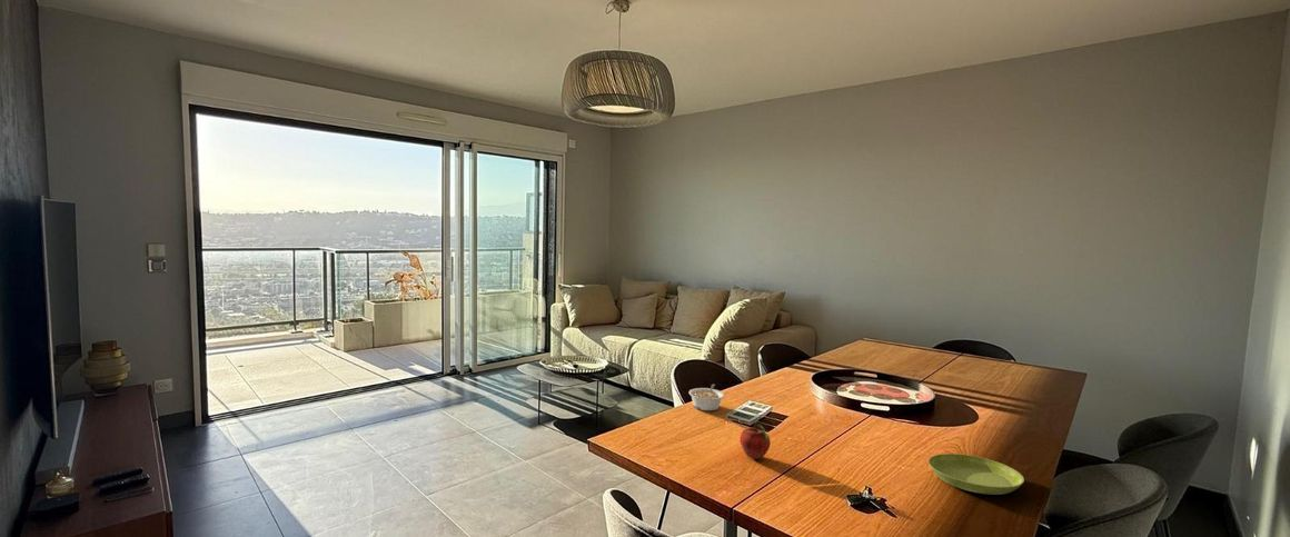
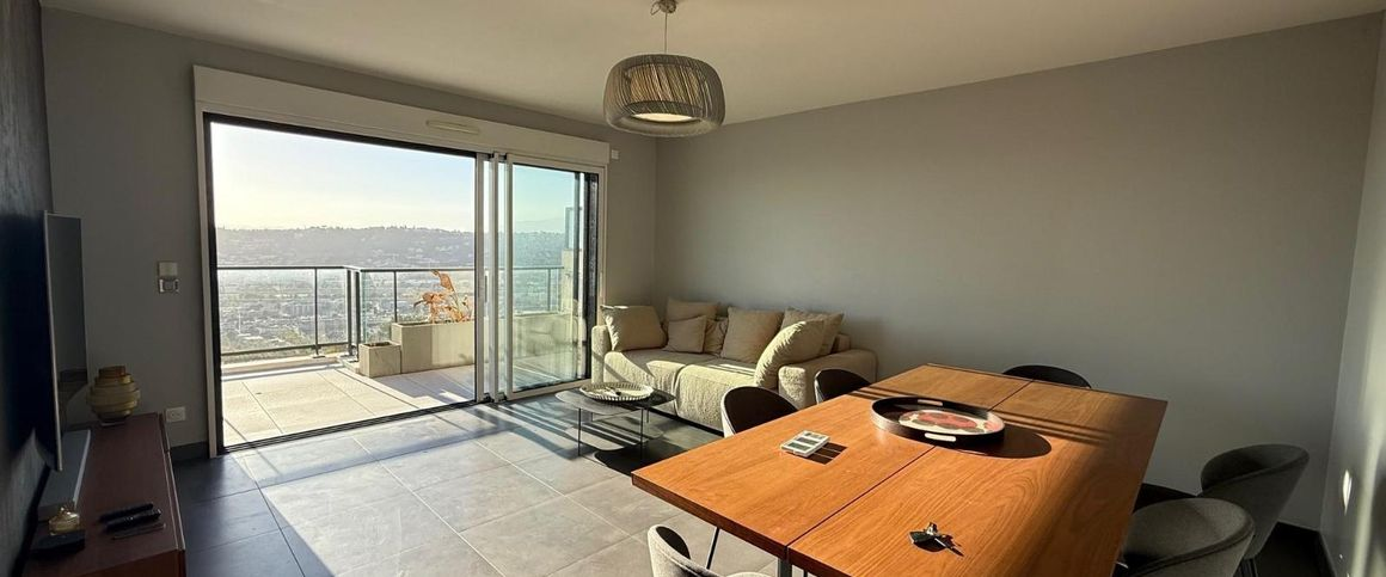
- saucer (973, 475)
- legume (705, 398)
- fruit (756, 439)
